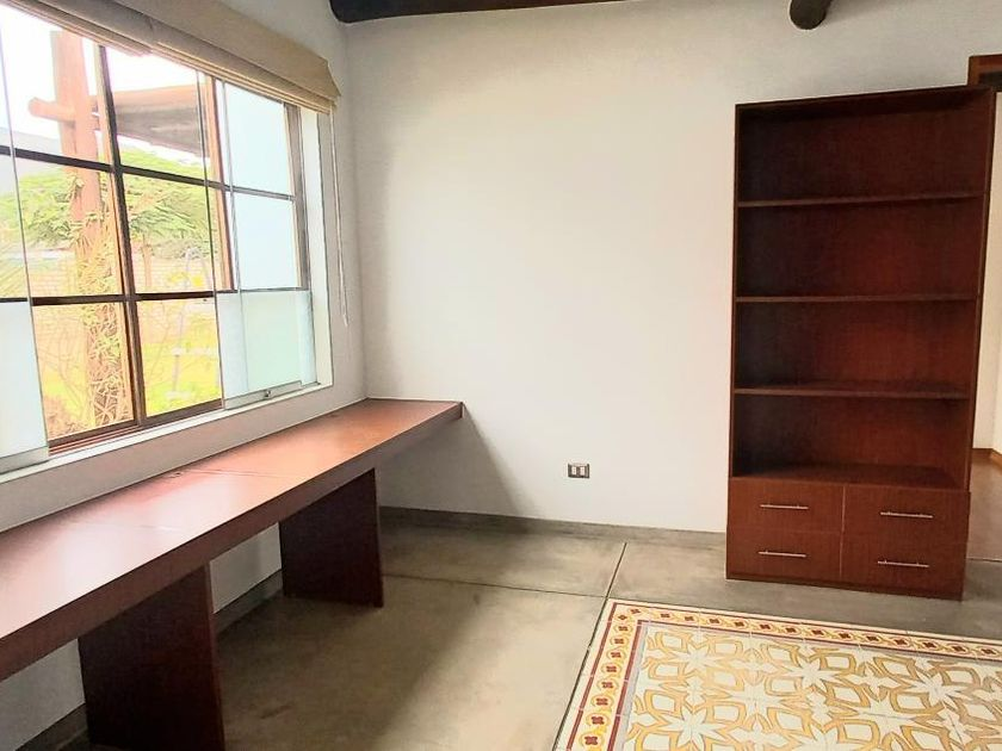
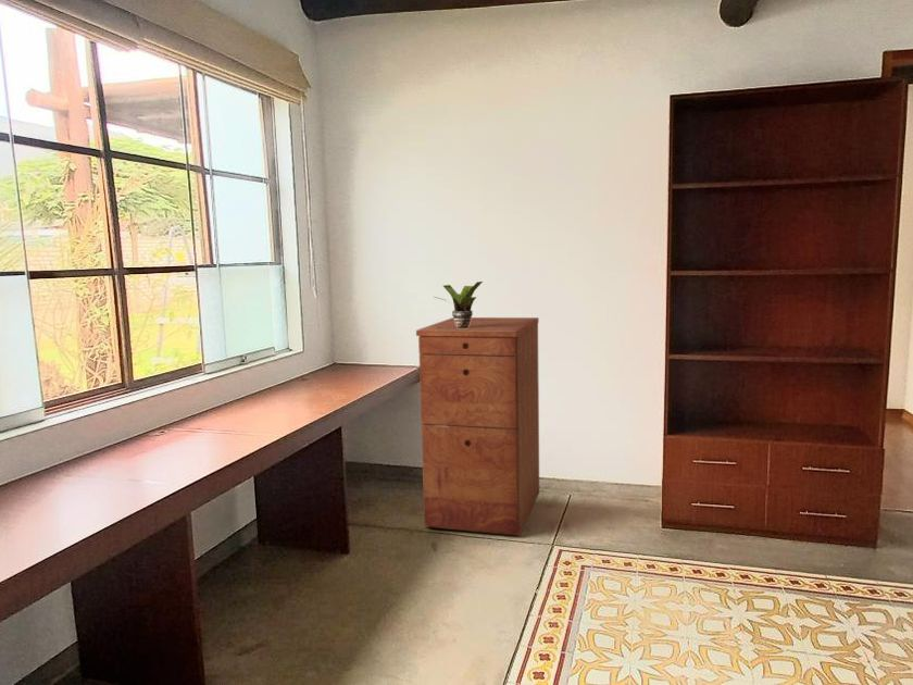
+ filing cabinet (483, 418)
+ potted plant (462, 303)
